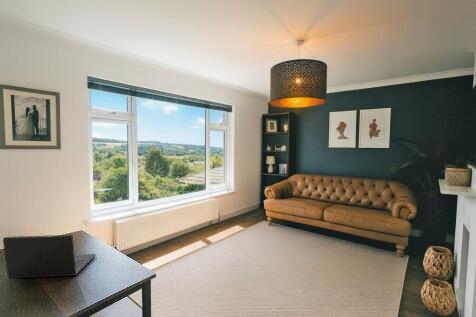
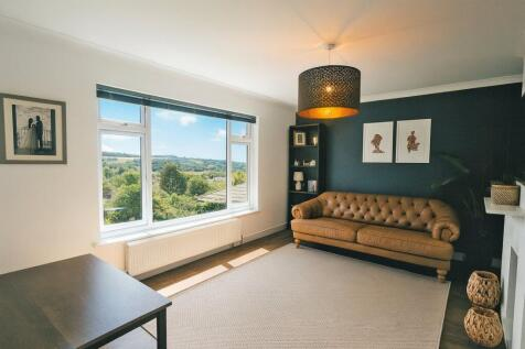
- laptop (54, 247)
